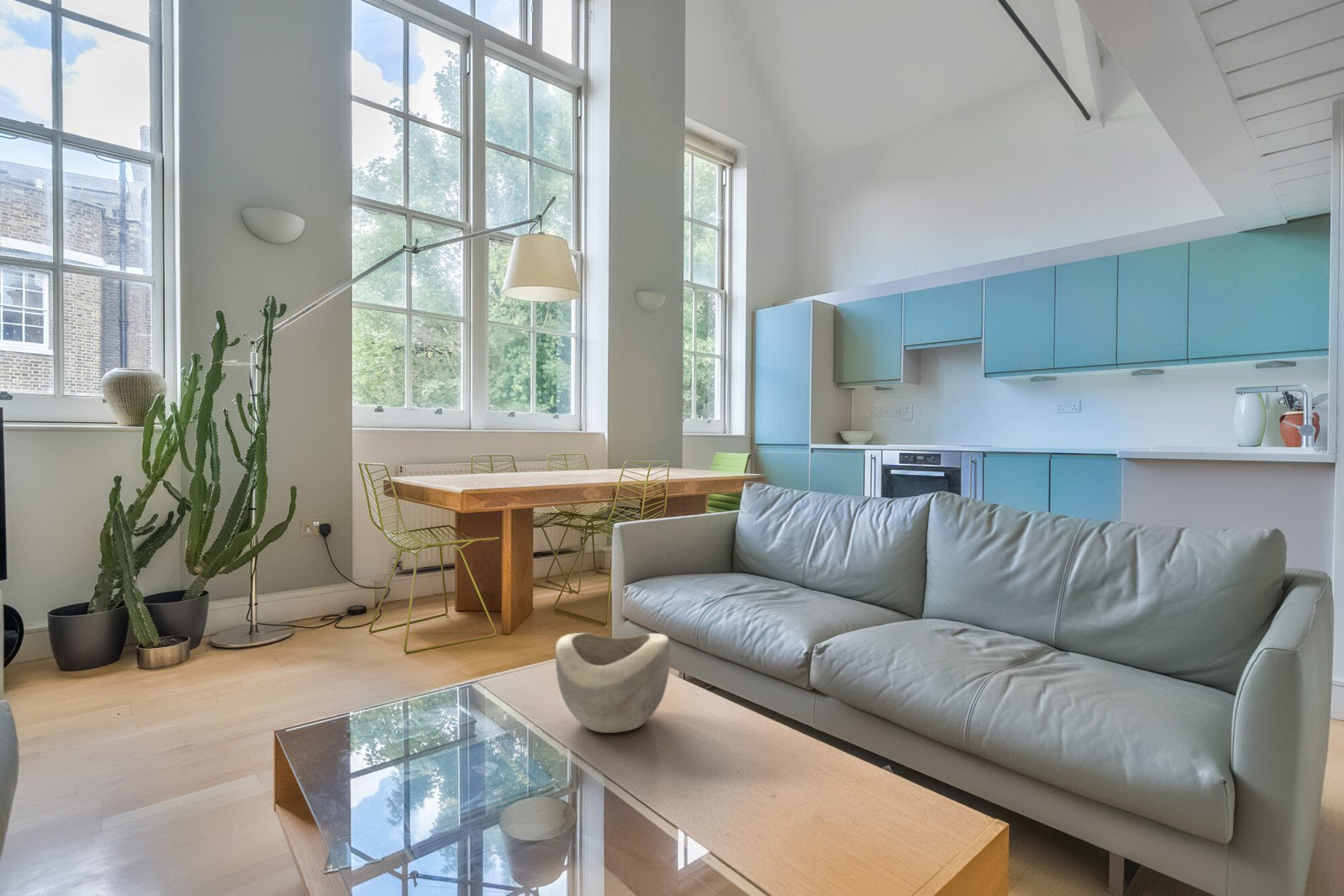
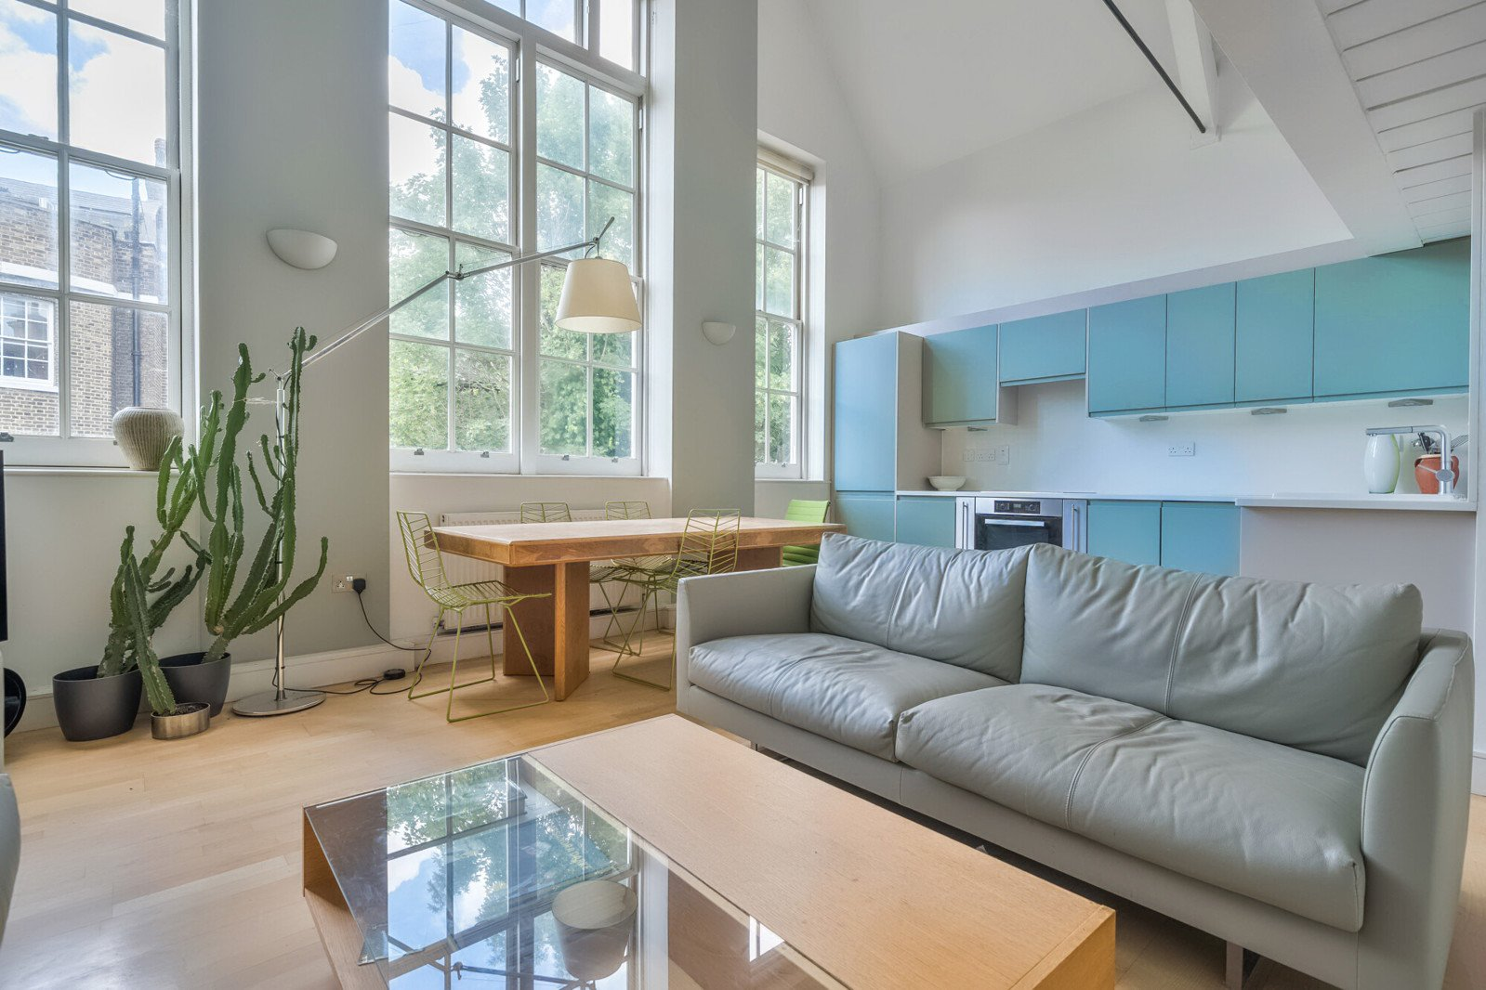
- decorative bowl (613, 678)
